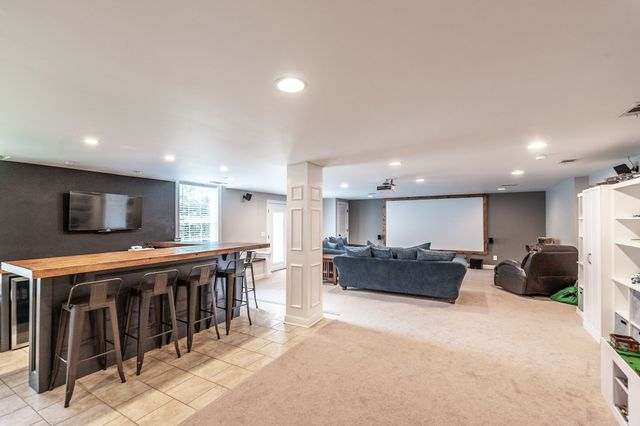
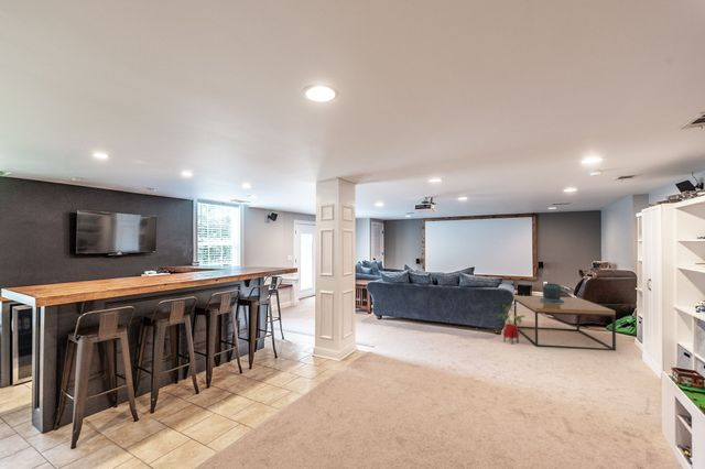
+ coffee table (558, 313)
+ decorative urn (551, 292)
+ house plant (510, 324)
